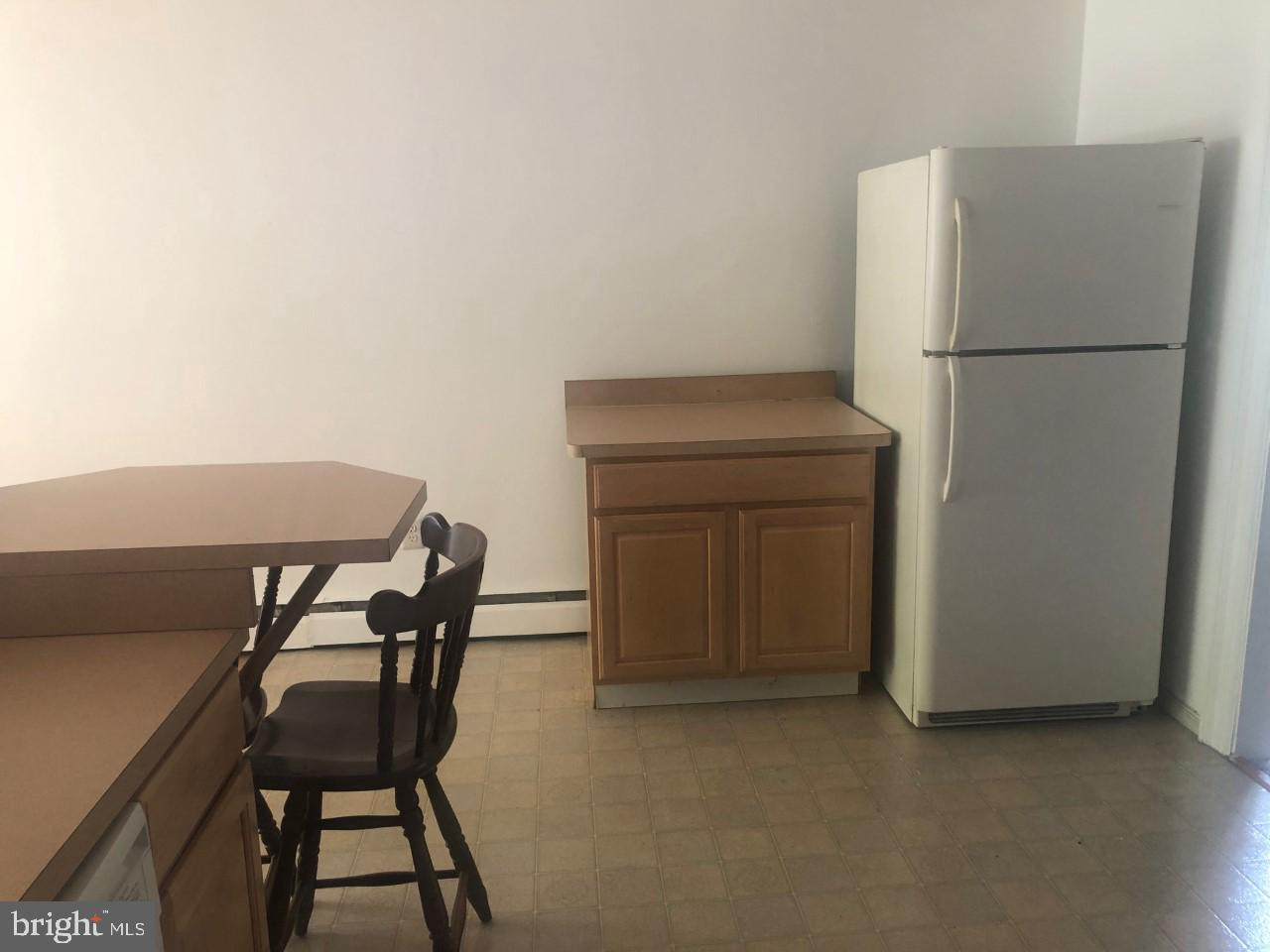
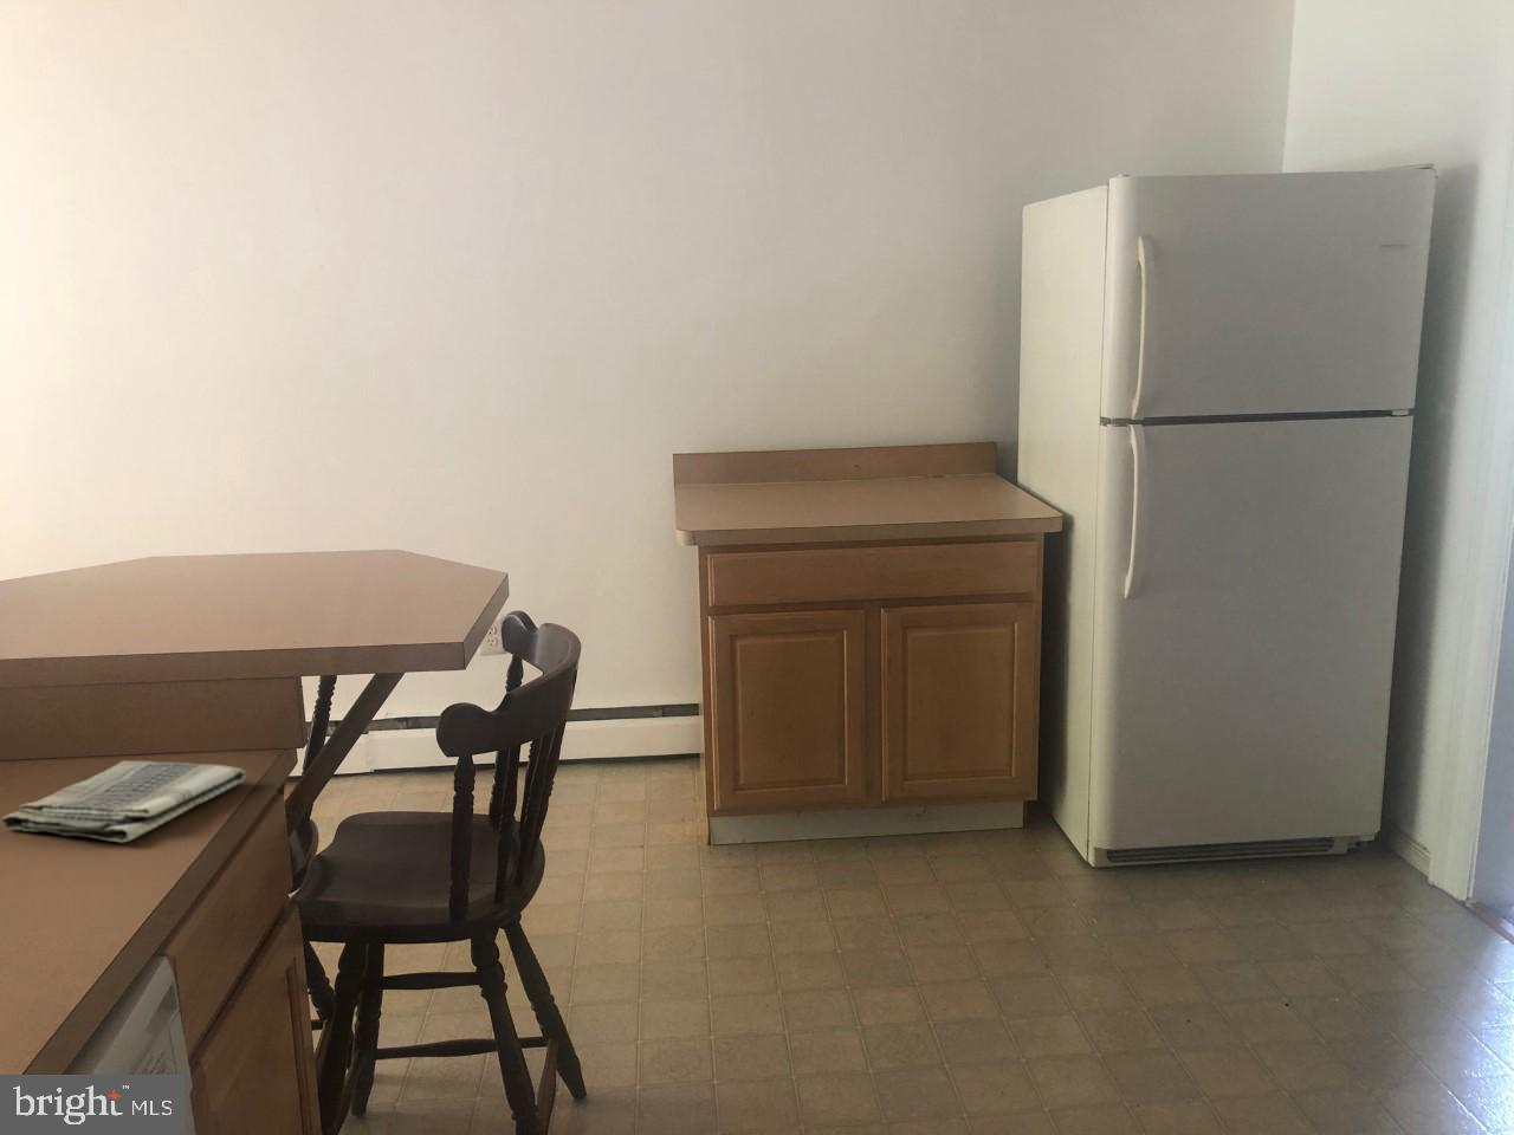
+ dish towel (126, 793)
